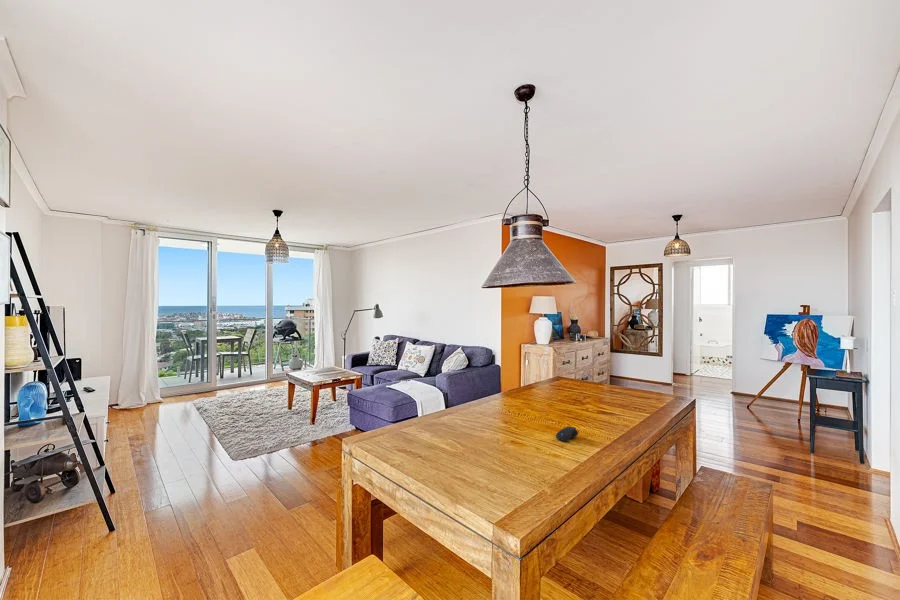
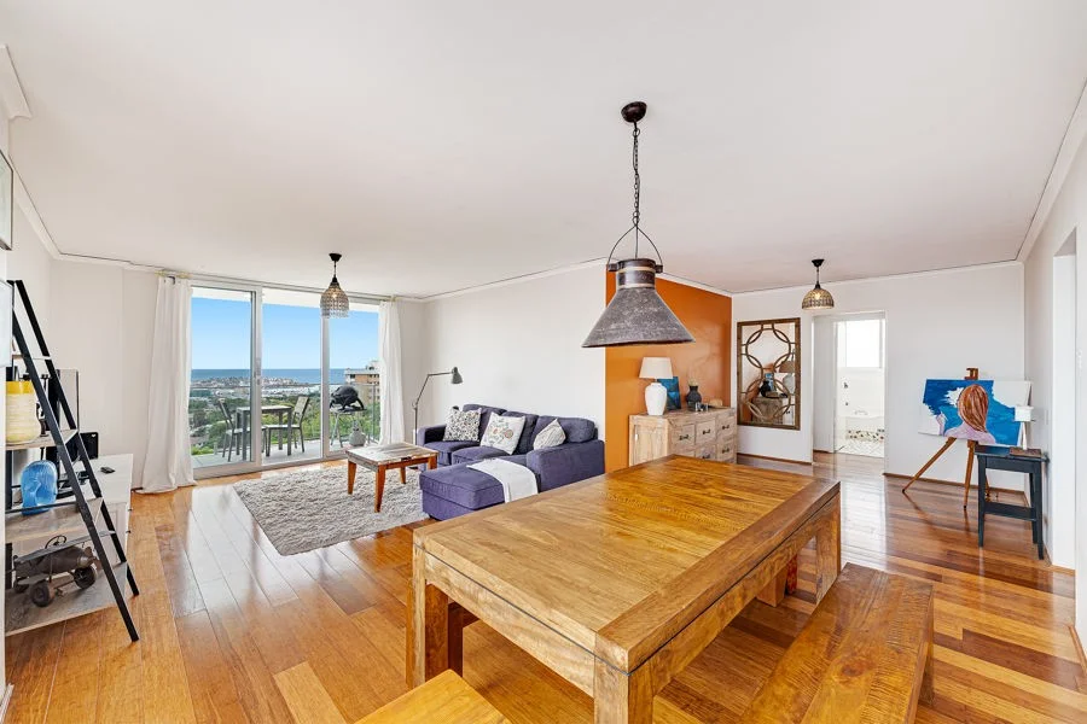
- computer mouse (567, 433)
